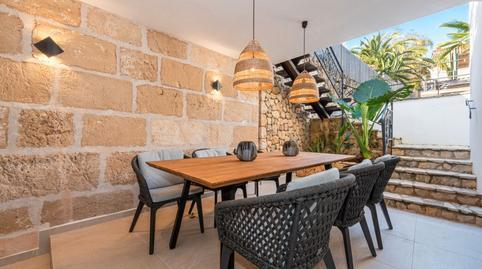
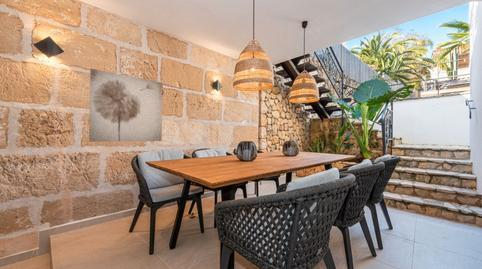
+ wall art (129, 108)
